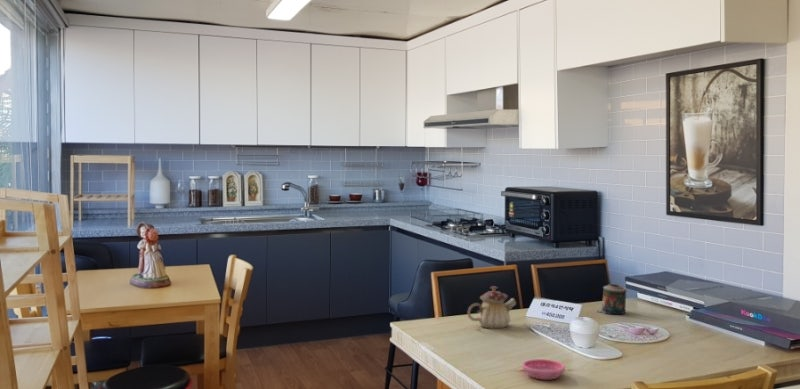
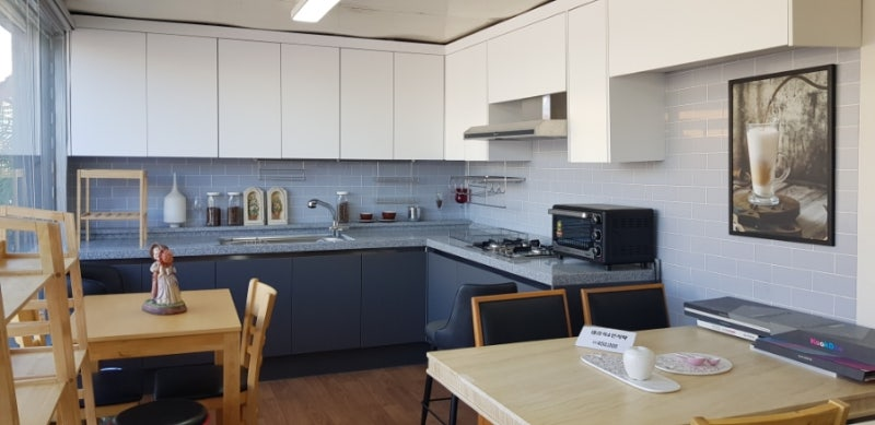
- saucer (543, 369)
- teapot (491, 305)
- candle (610, 298)
